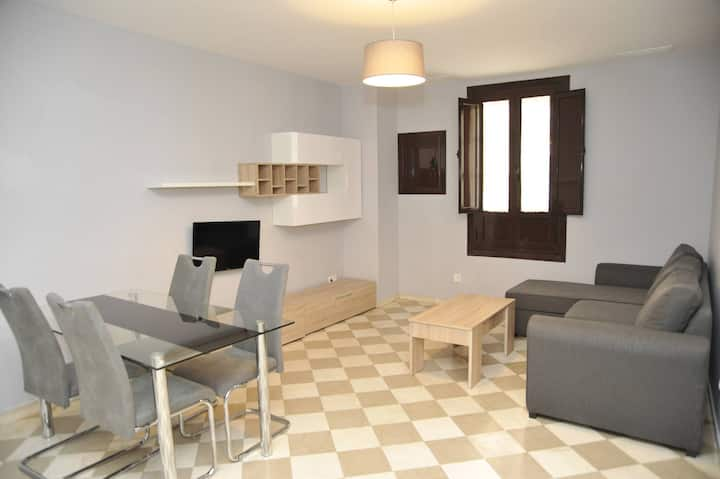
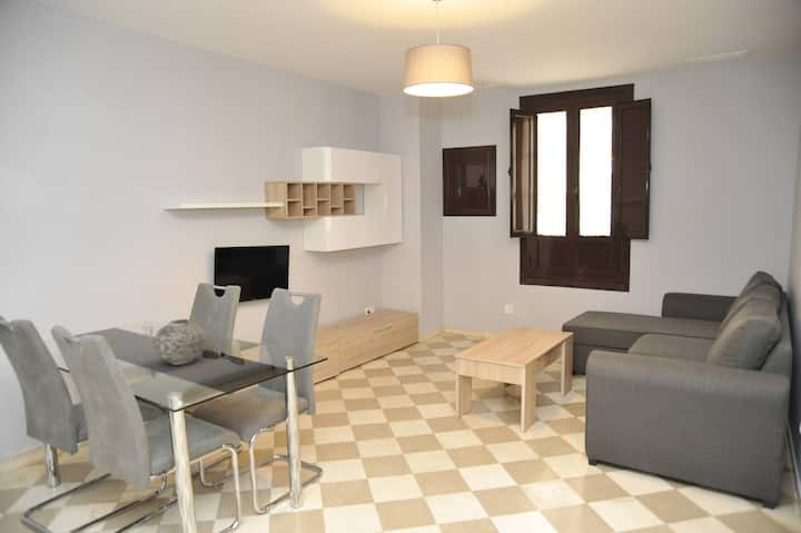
+ vase (180, 342)
